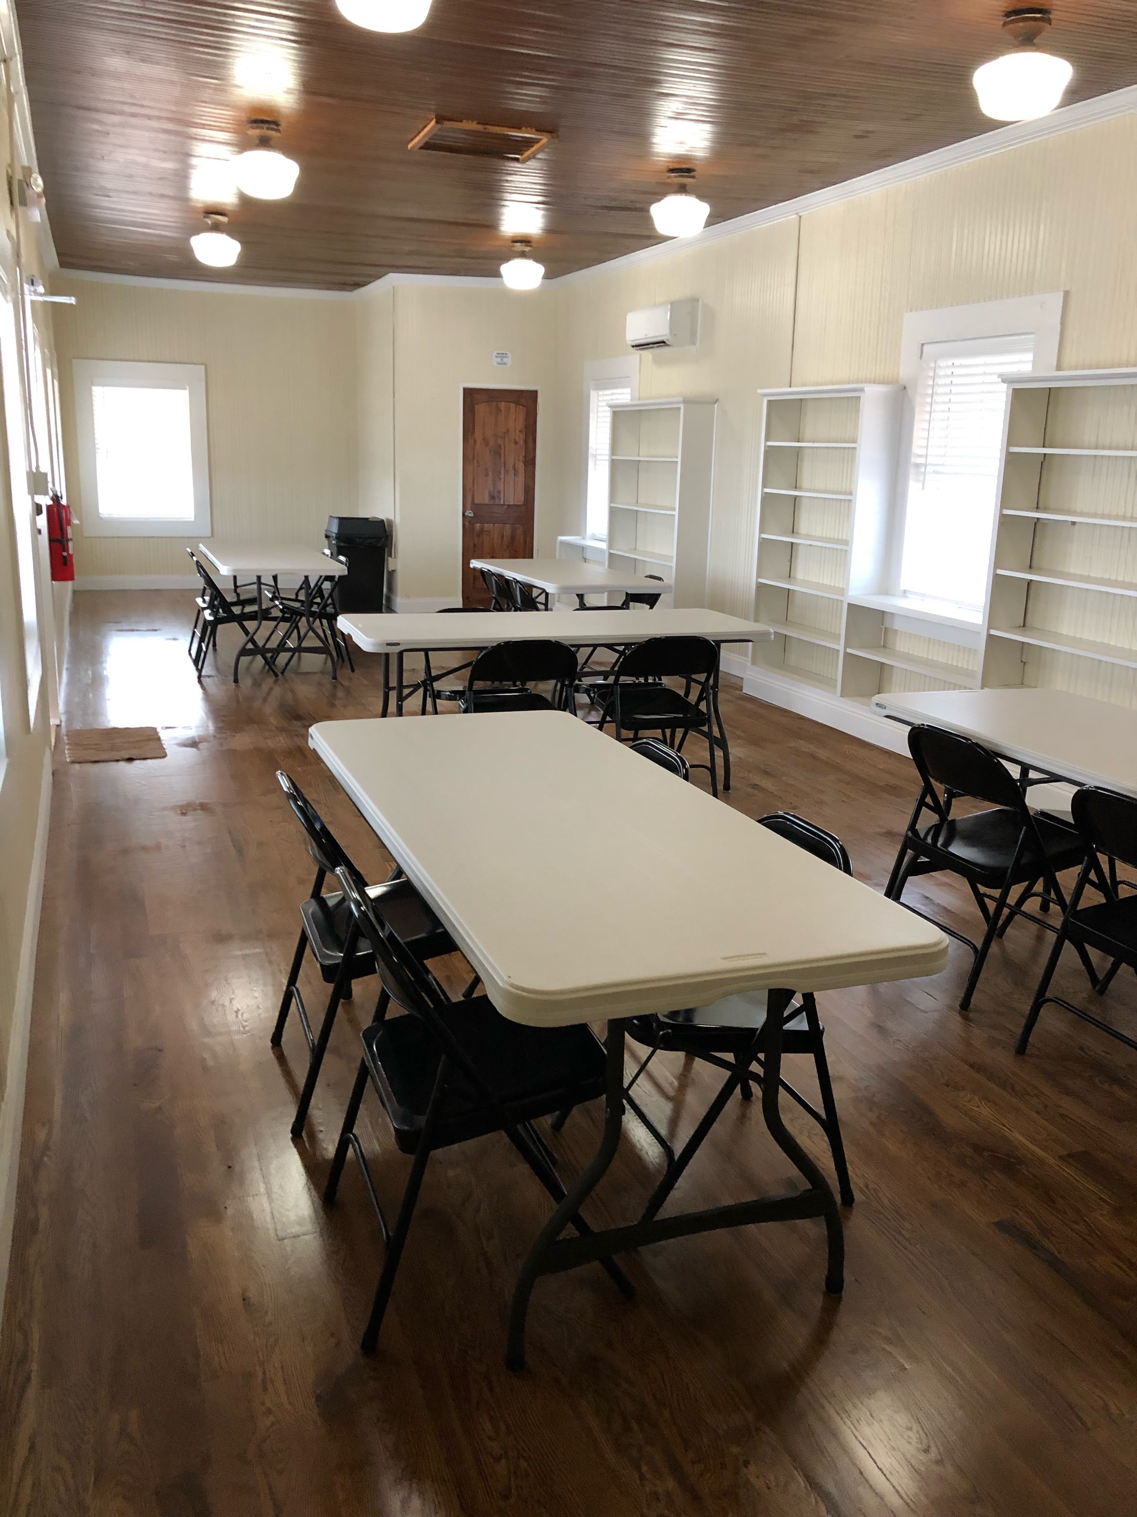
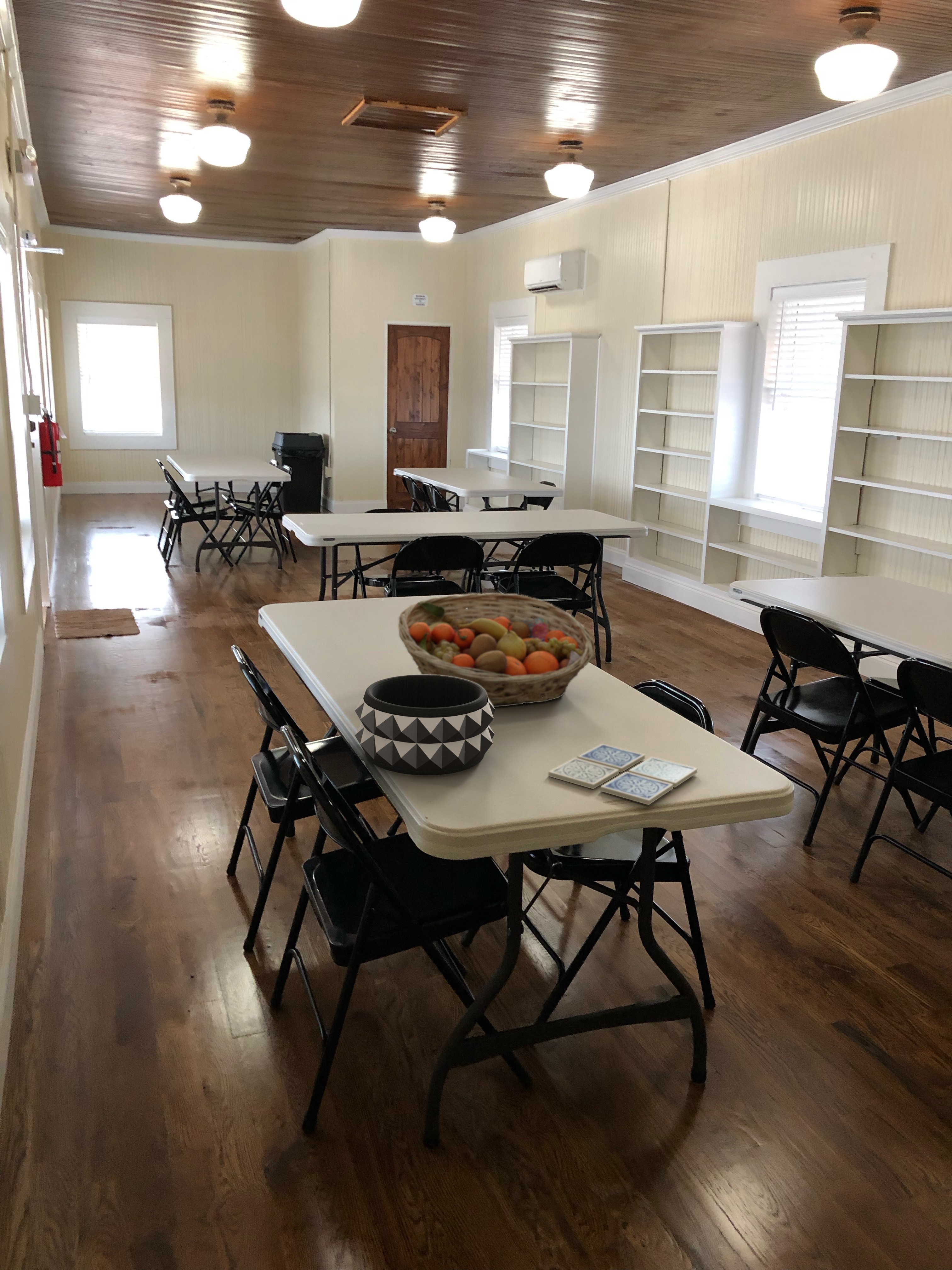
+ fruit basket (496, 648)
+ decorative bowl (425, 722)
+ drink coaster (624, 773)
